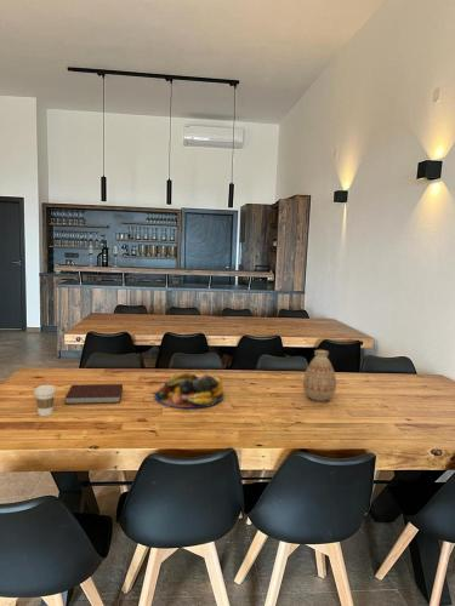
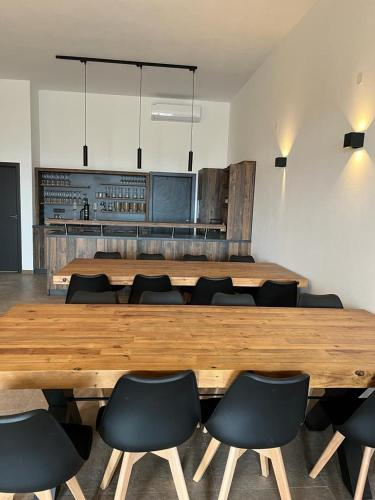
- notebook (95, 393)
- fruit bowl (188, 384)
- coffee cup (45, 400)
- vase (319, 375)
